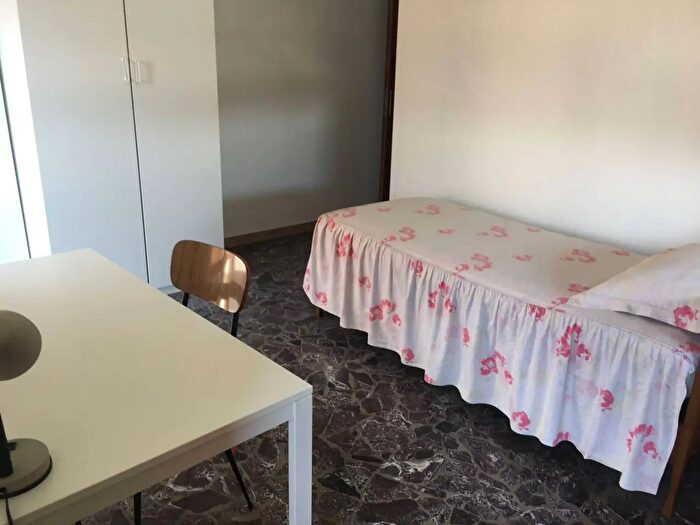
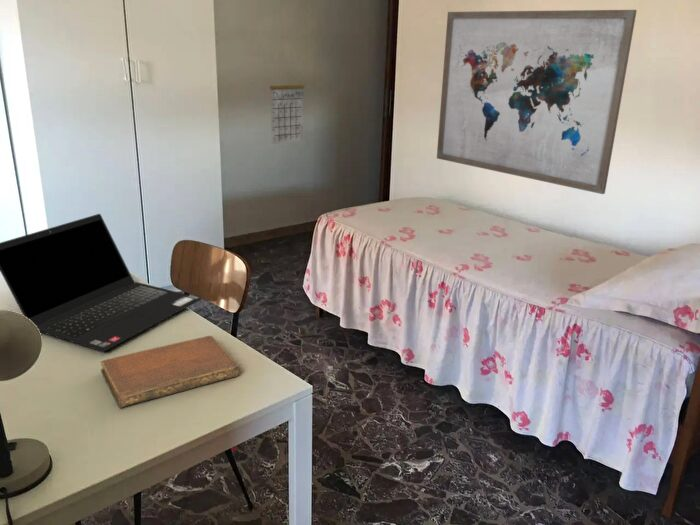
+ laptop computer (102, 276)
+ calendar (287, 107)
+ wall art (520, 96)
+ notebook (169, 368)
